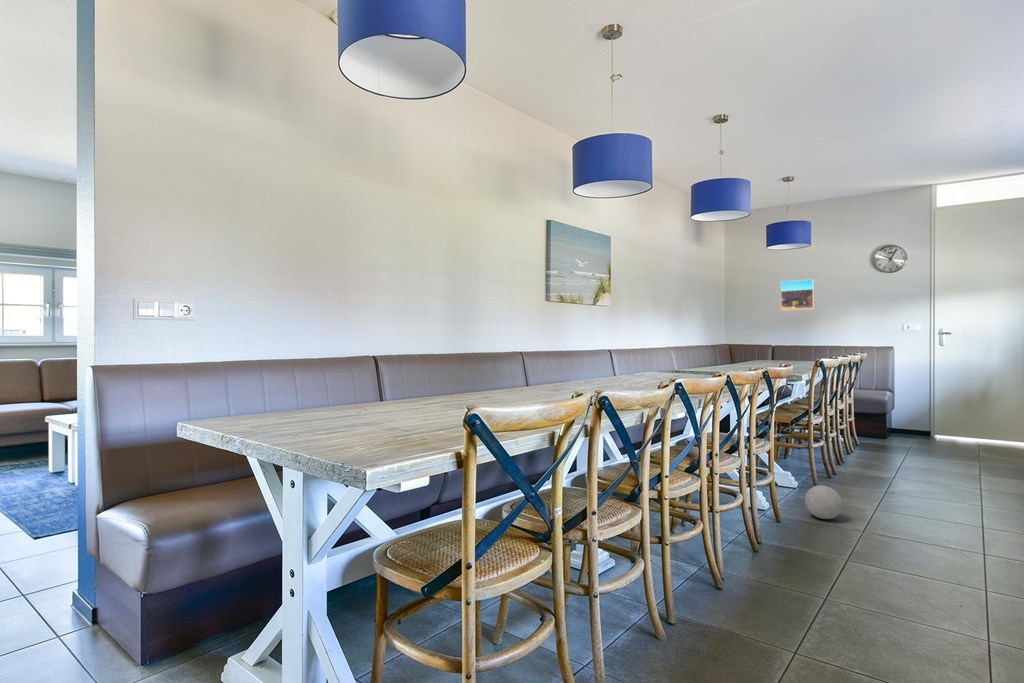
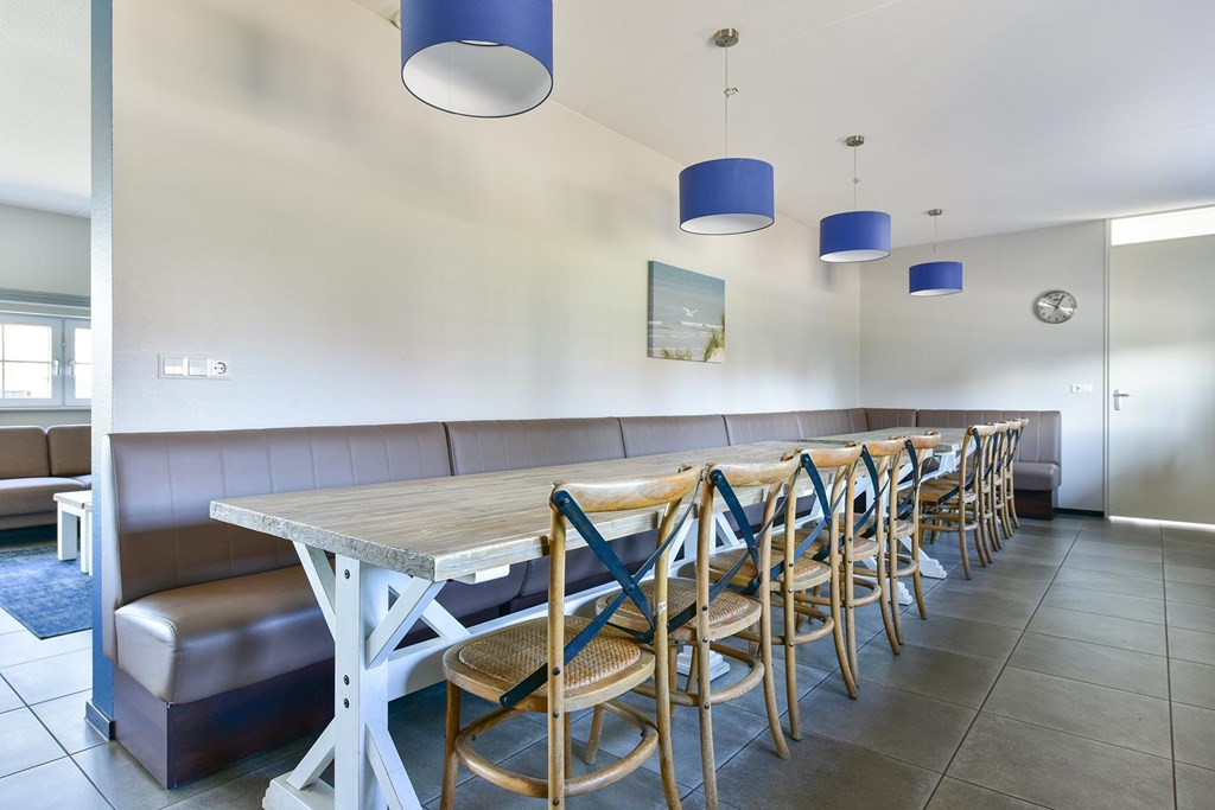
- ball (823, 502)
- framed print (797, 295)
